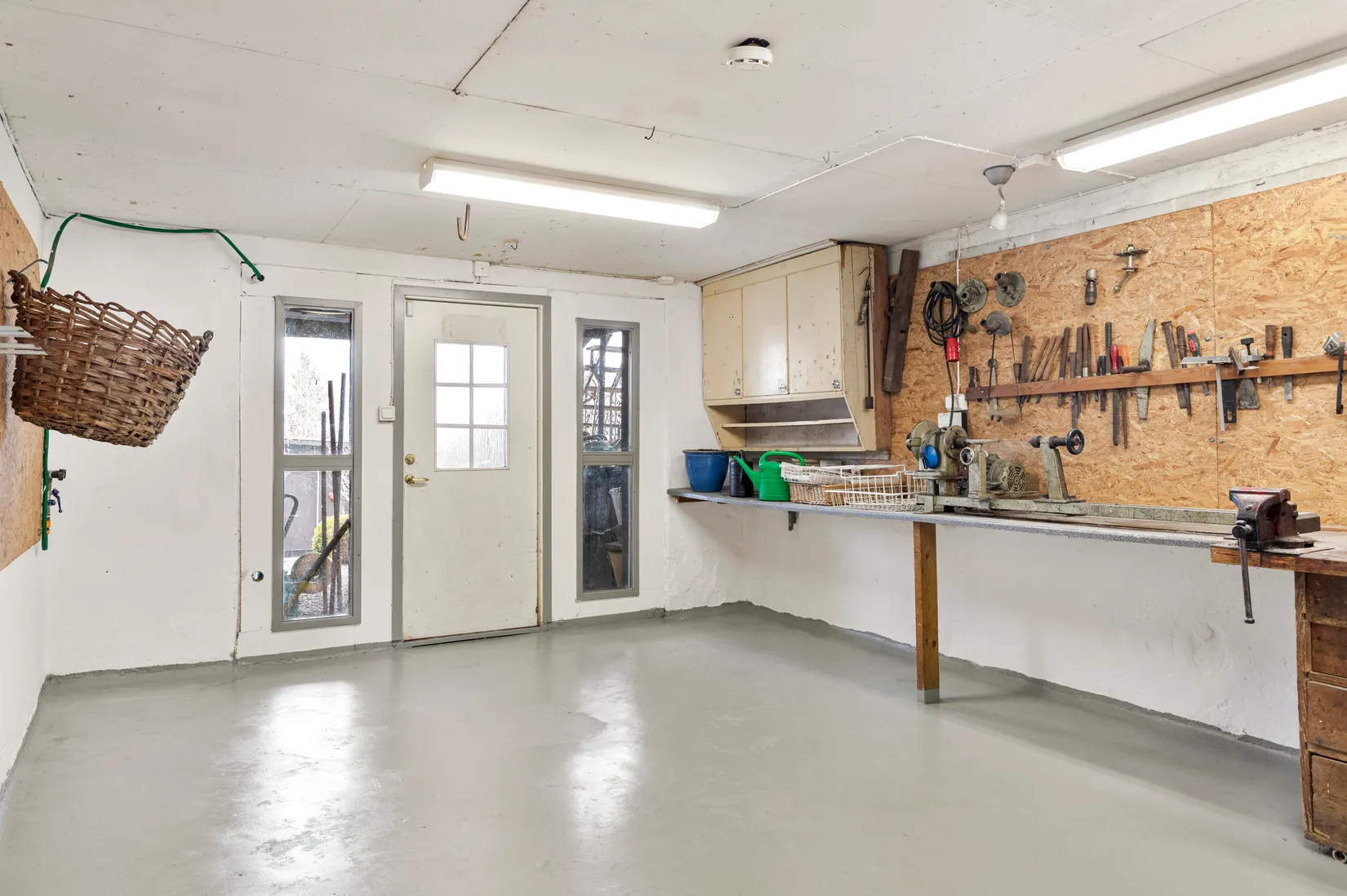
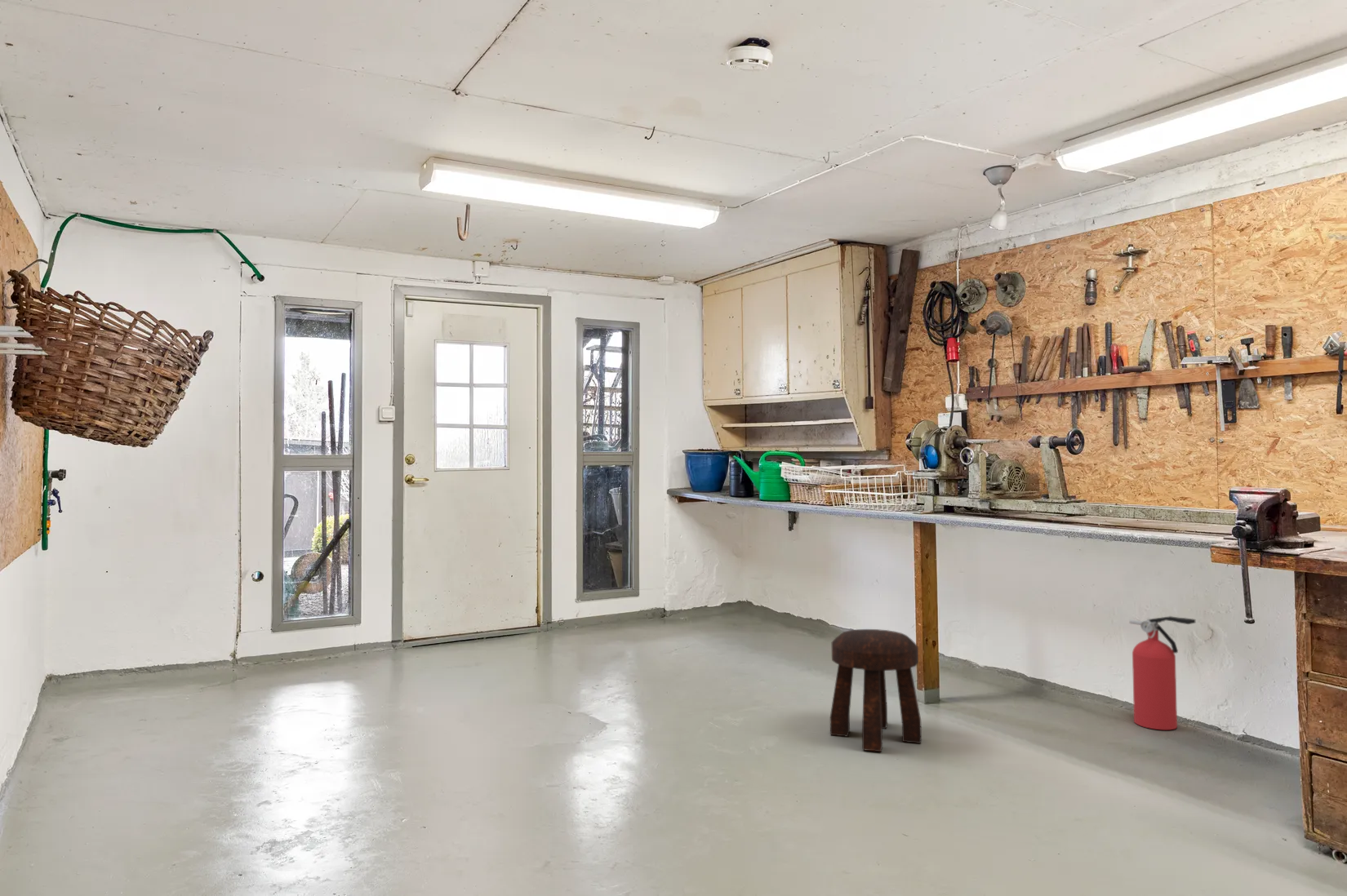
+ stool (874, 685)
+ fire extinguisher (1161, 671)
